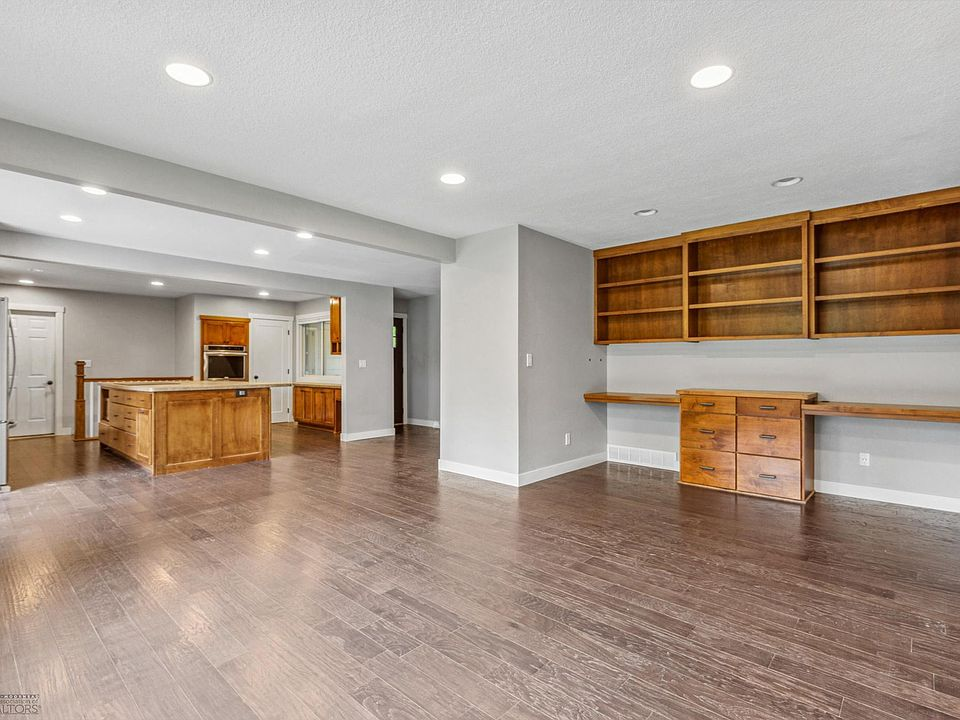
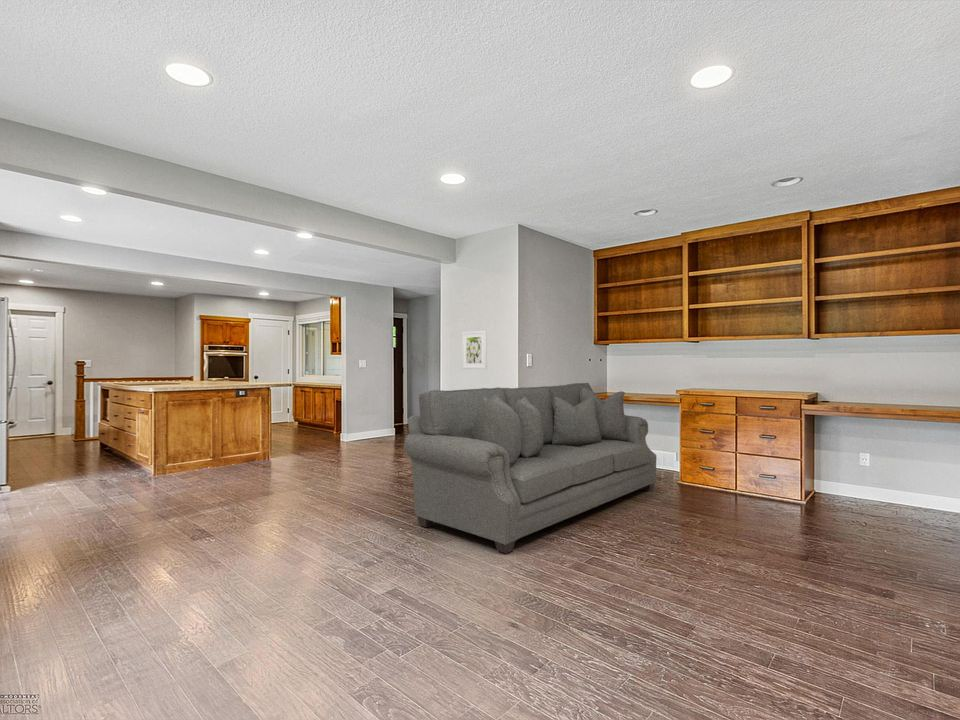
+ sofa (546, 445)
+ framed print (474, 350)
